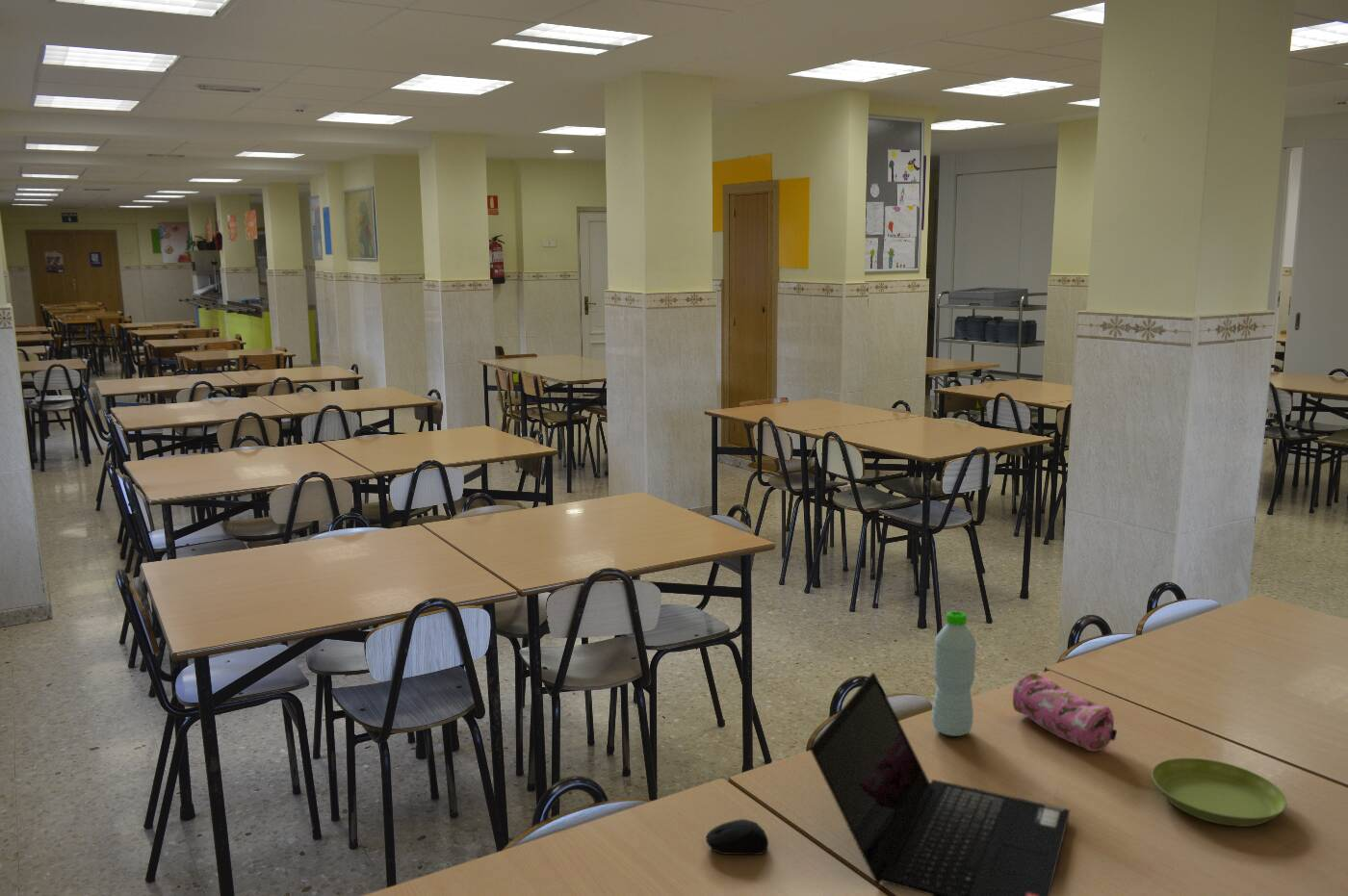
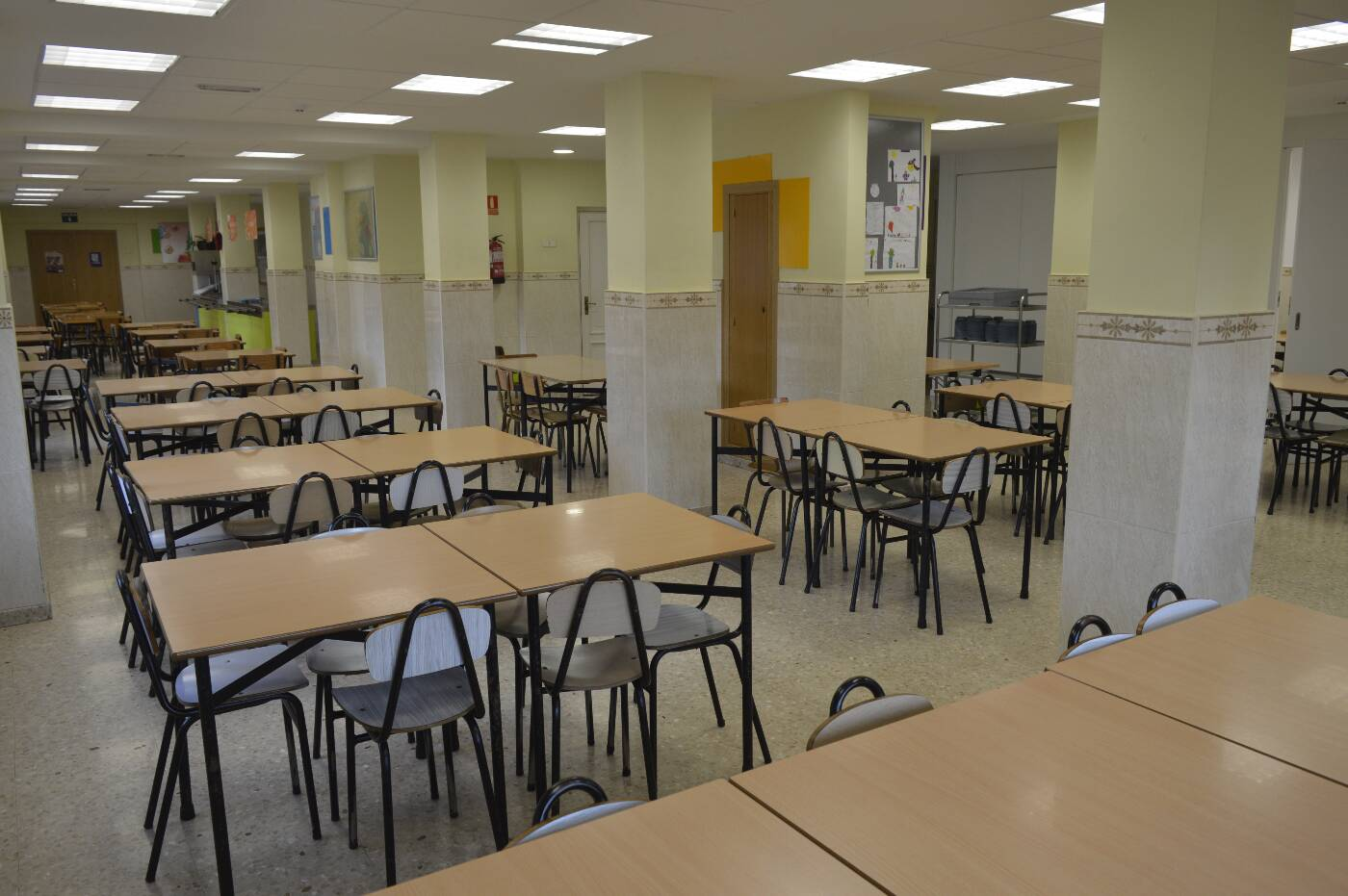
- computer mouse (737, 835)
- saucer (1216, 794)
- laptop computer (946, 784)
- pencil case (1061, 710)
- water bottle (953, 673)
